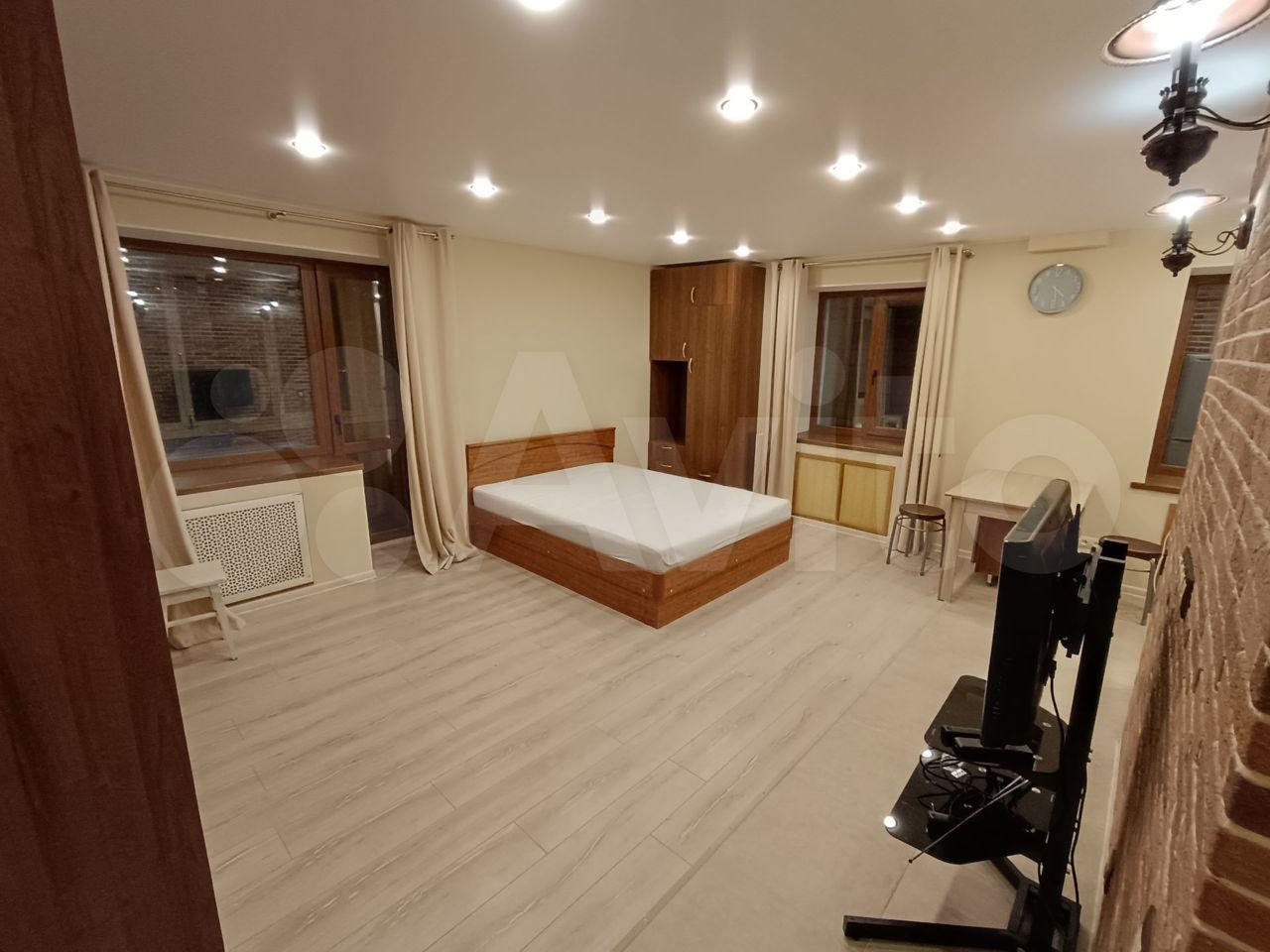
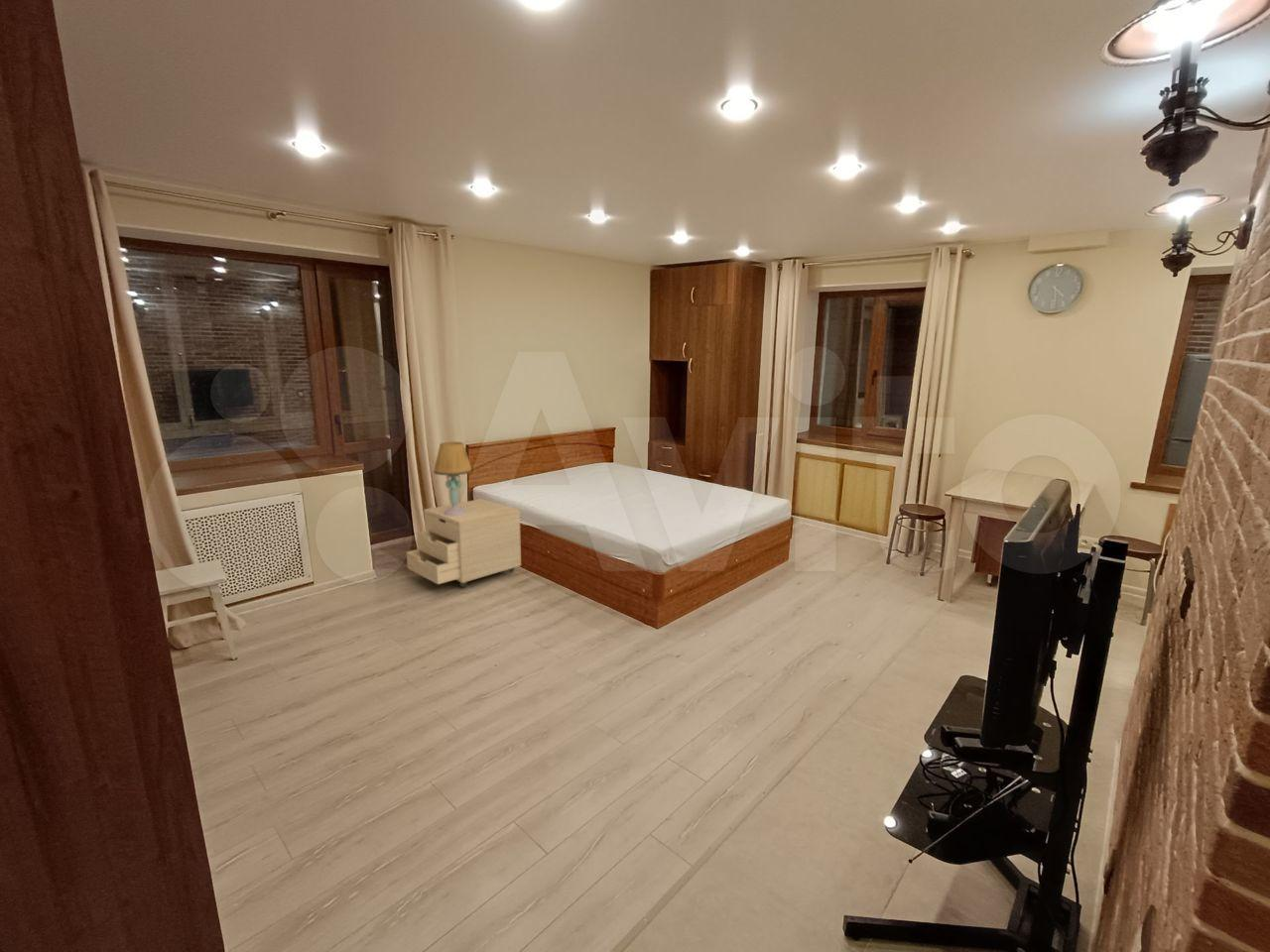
+ nightstand (463, 543)
+ table lamp (453, 478)
